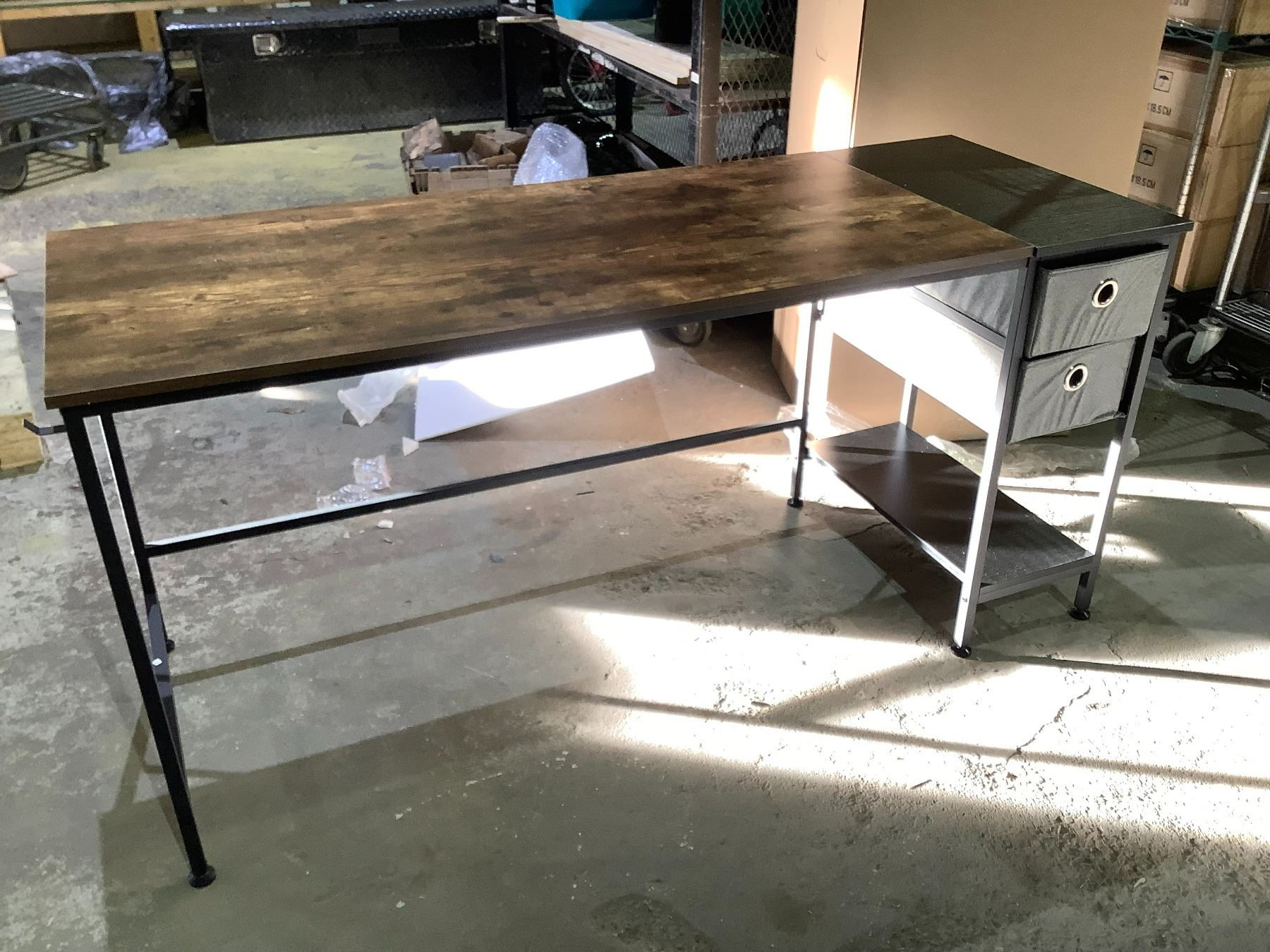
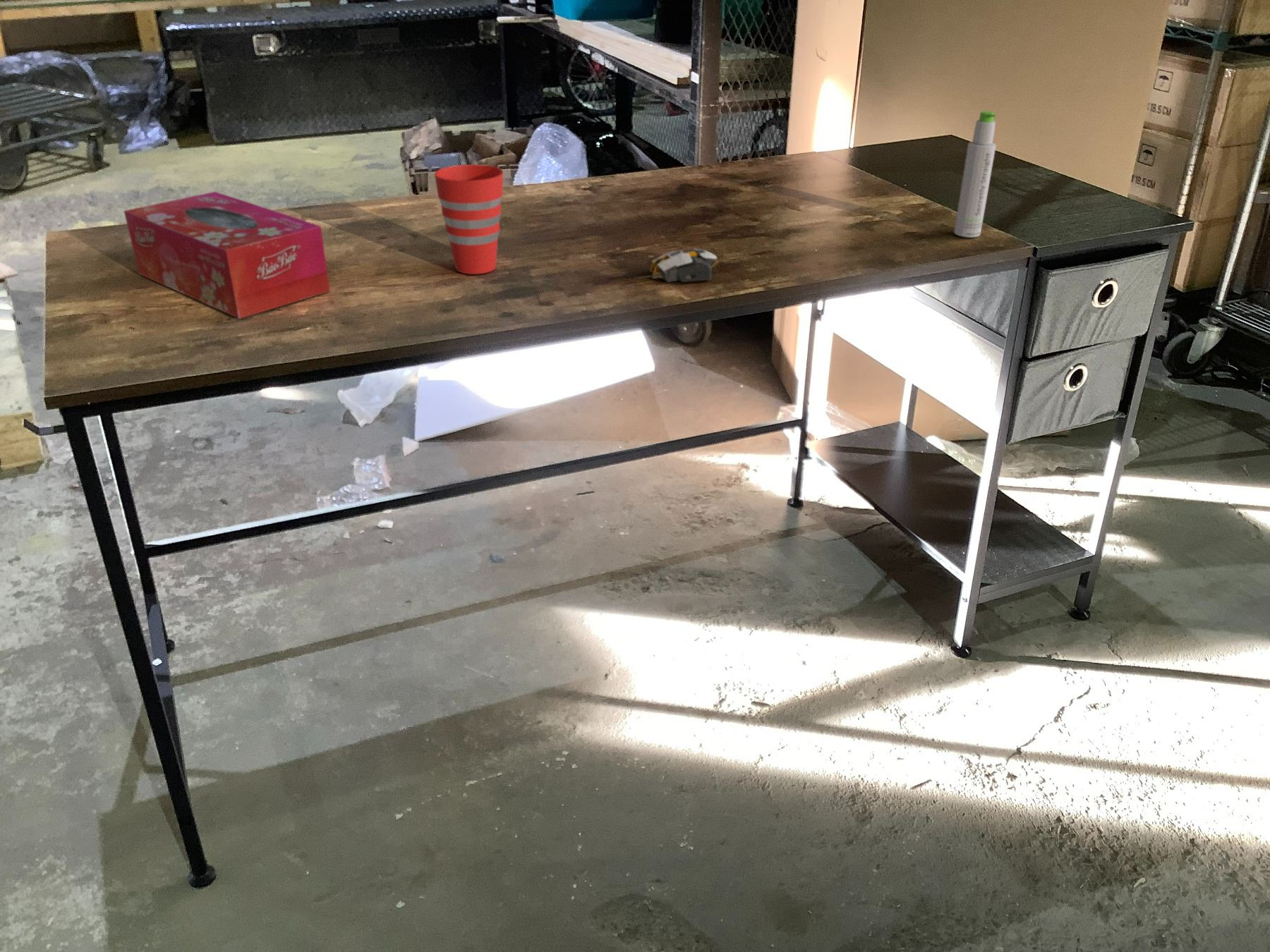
+ cup (472, 221)
+ tissue box (226, 250)
+ bottle (976, 174)
+ computer mouse (676, 264)
